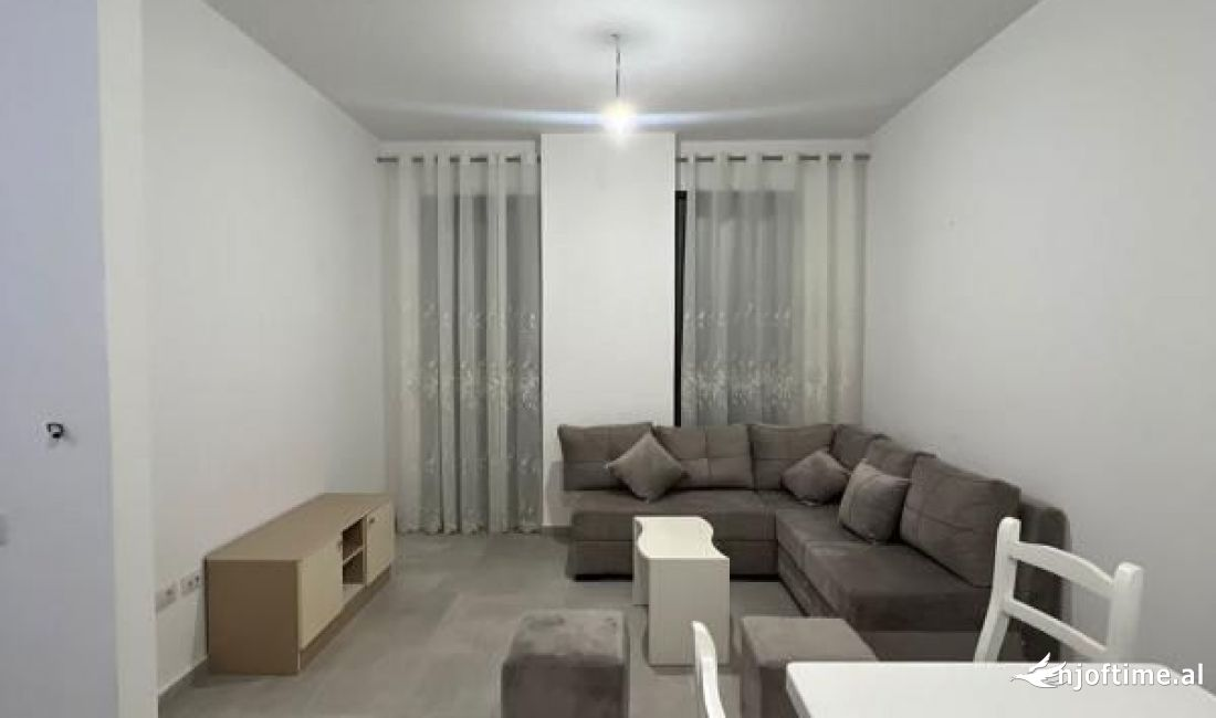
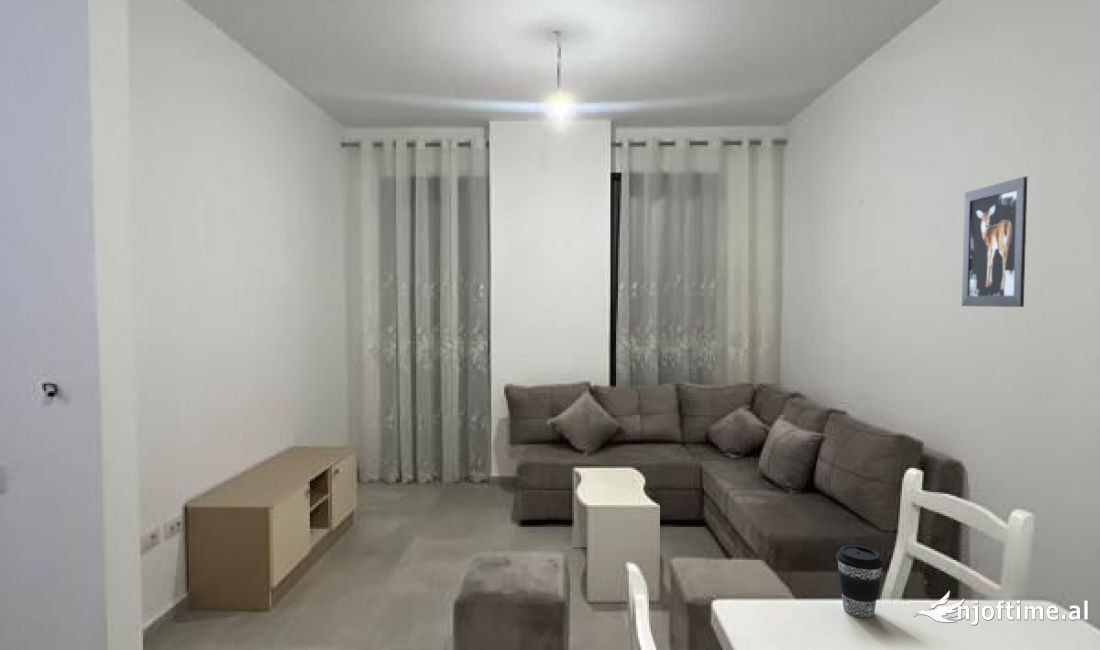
+ wall art (992, 246)
+ coffee cup (859, 581)
